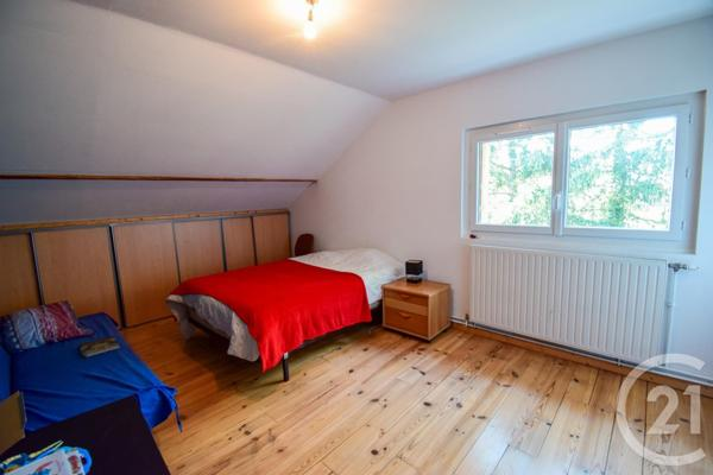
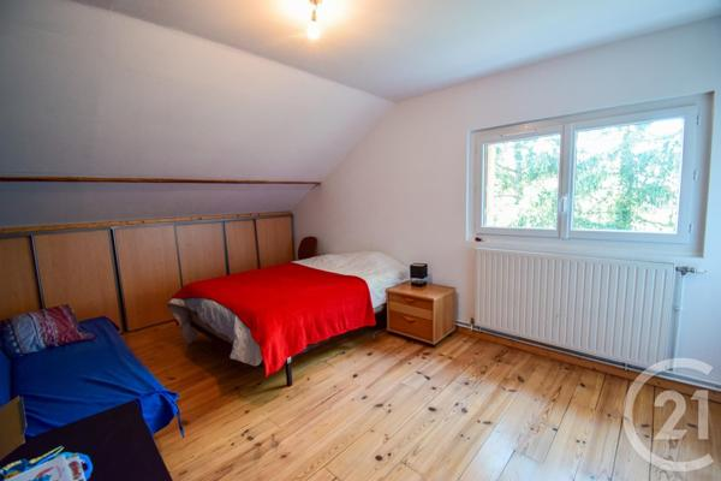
- book (99, 346)
